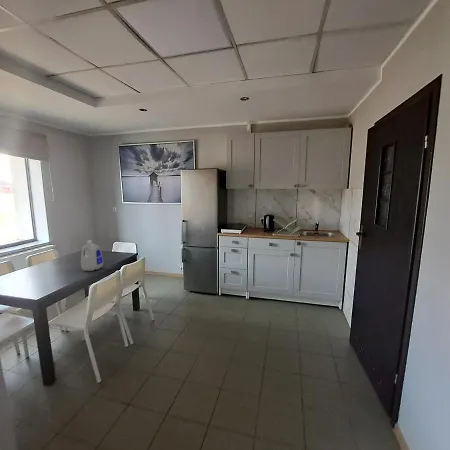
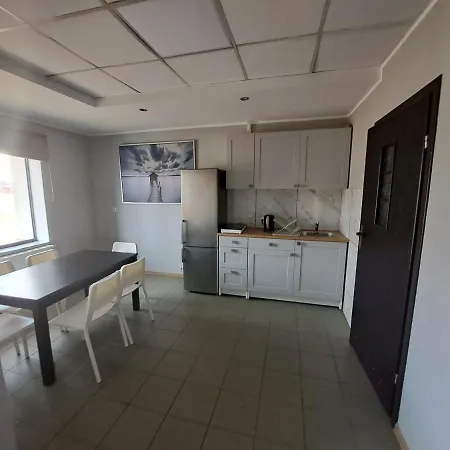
- bottle (91, 254)
